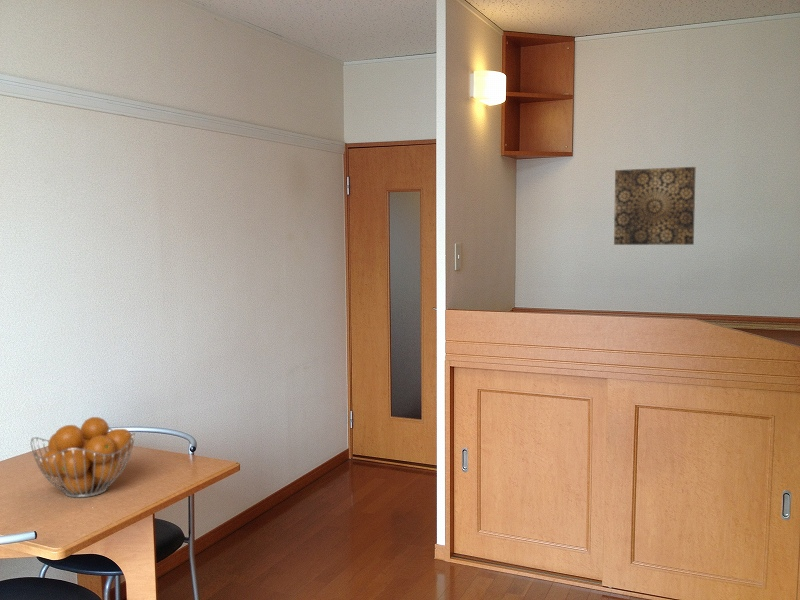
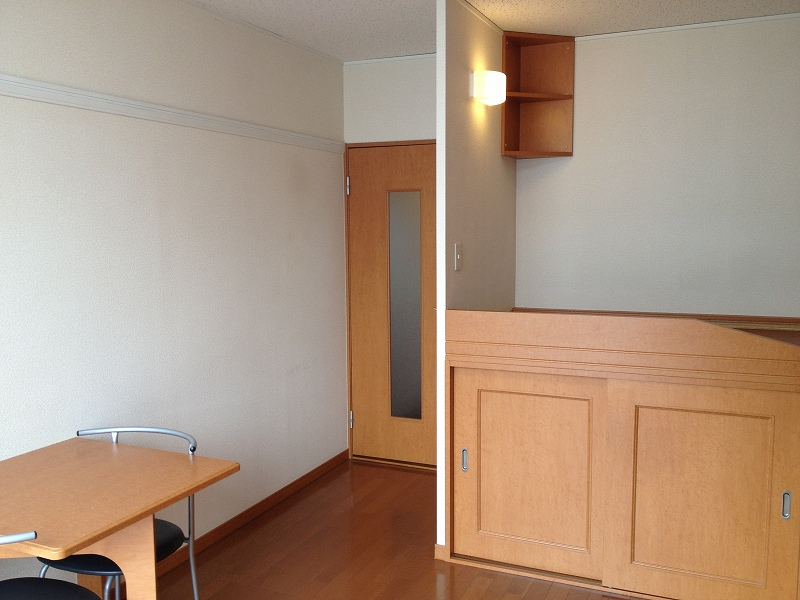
- fruit basket (85, 456)
- wall art (653, 206)
